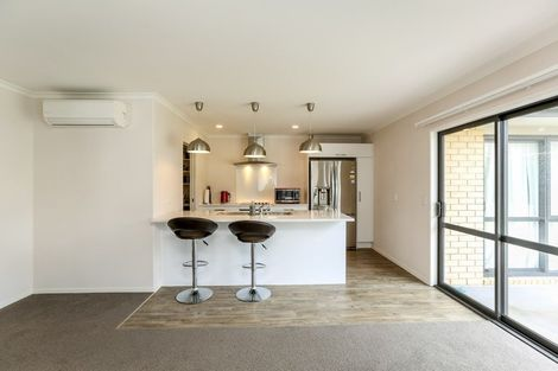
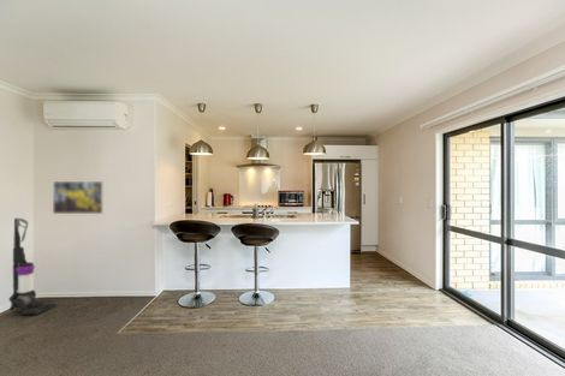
+ vacuum cleaner (28, 263)
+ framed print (78, 197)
